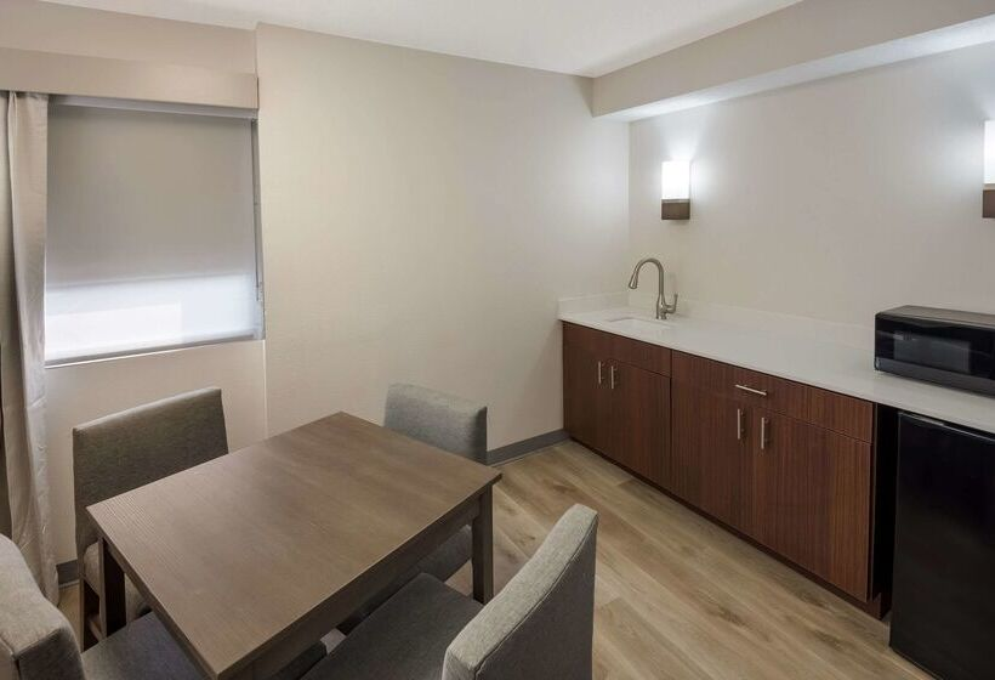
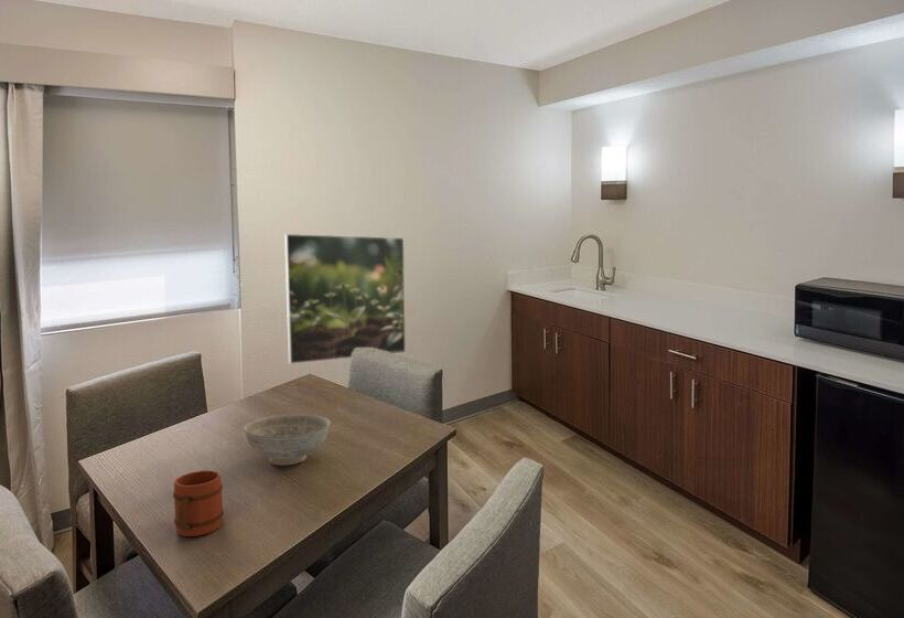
+ mug (195, 504)
+ decorative bowl (288, 440)
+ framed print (348, 297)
